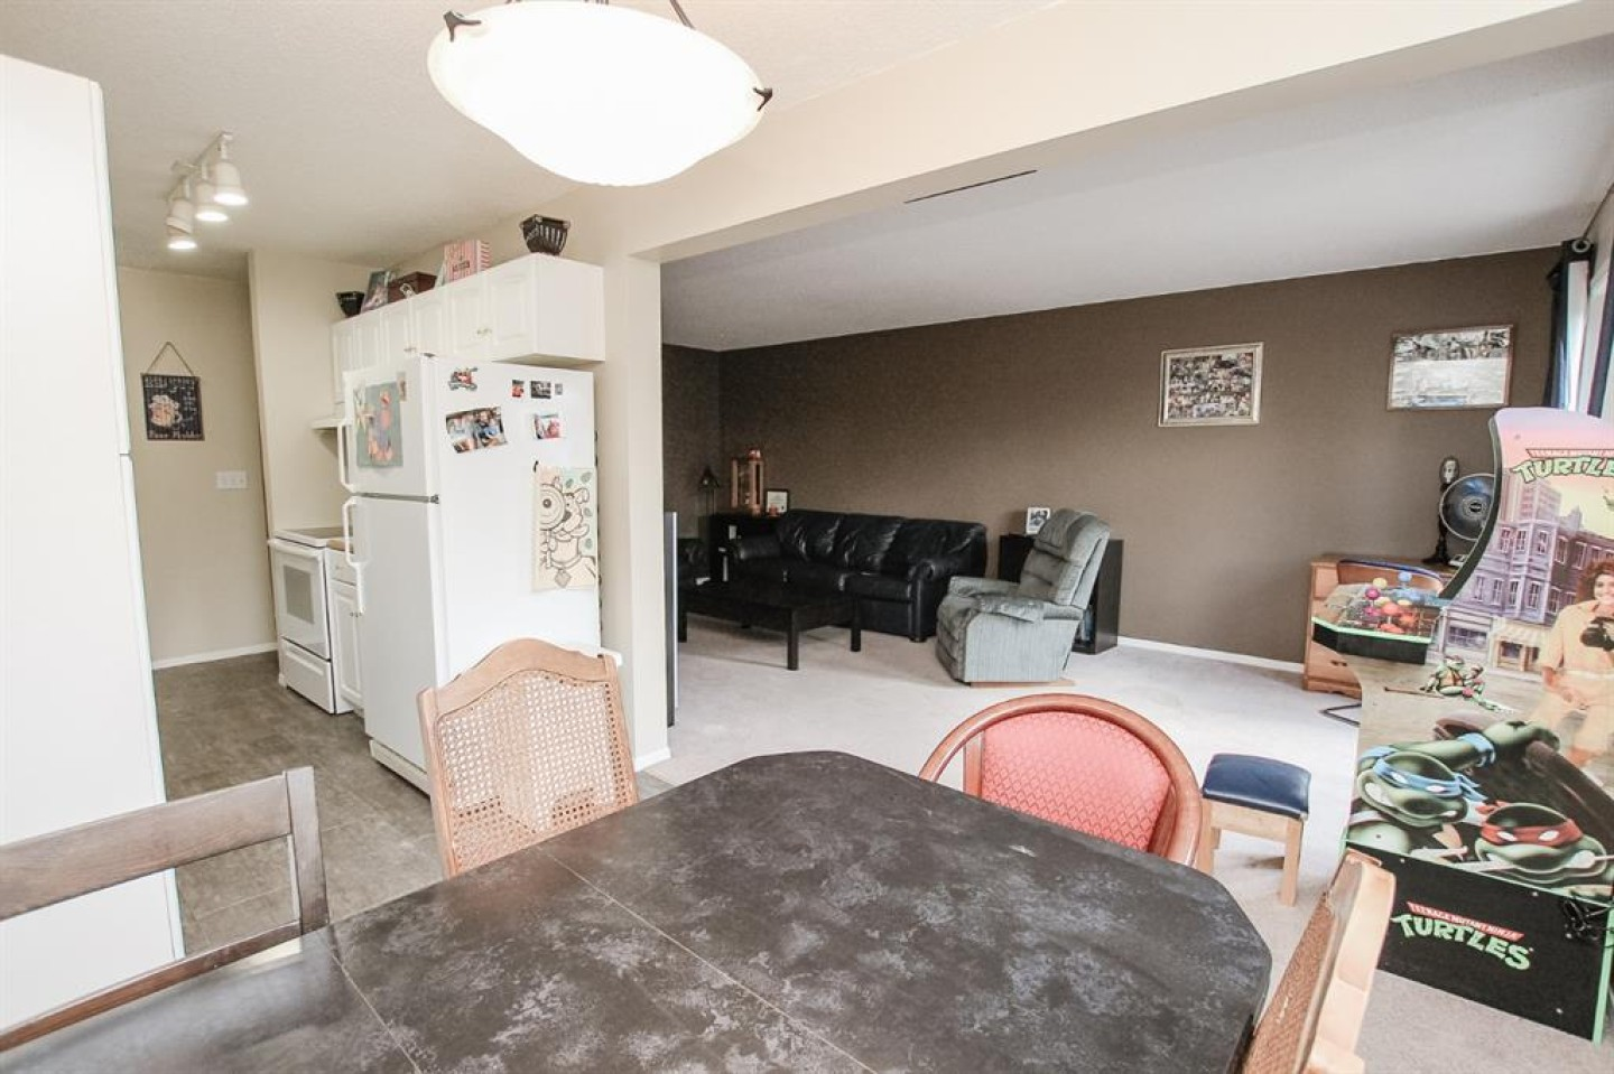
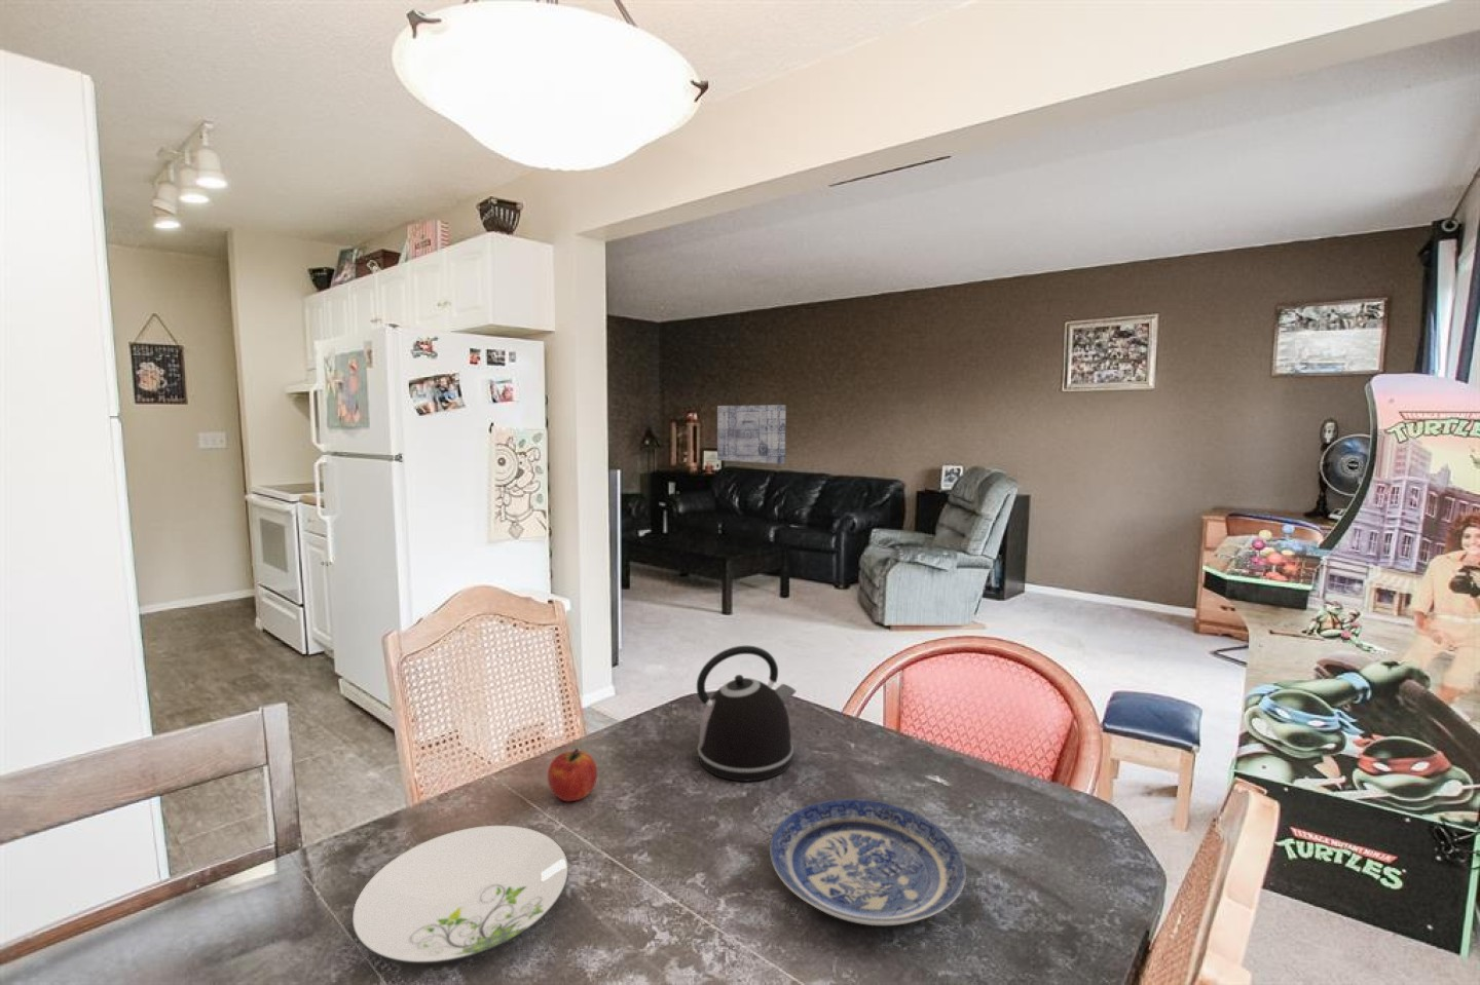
+ kettle (744, 701)
+ plate (465, 896)
+ plate (864, 864)
+ fruit (573, 773)
+ wall art (750, 433)
